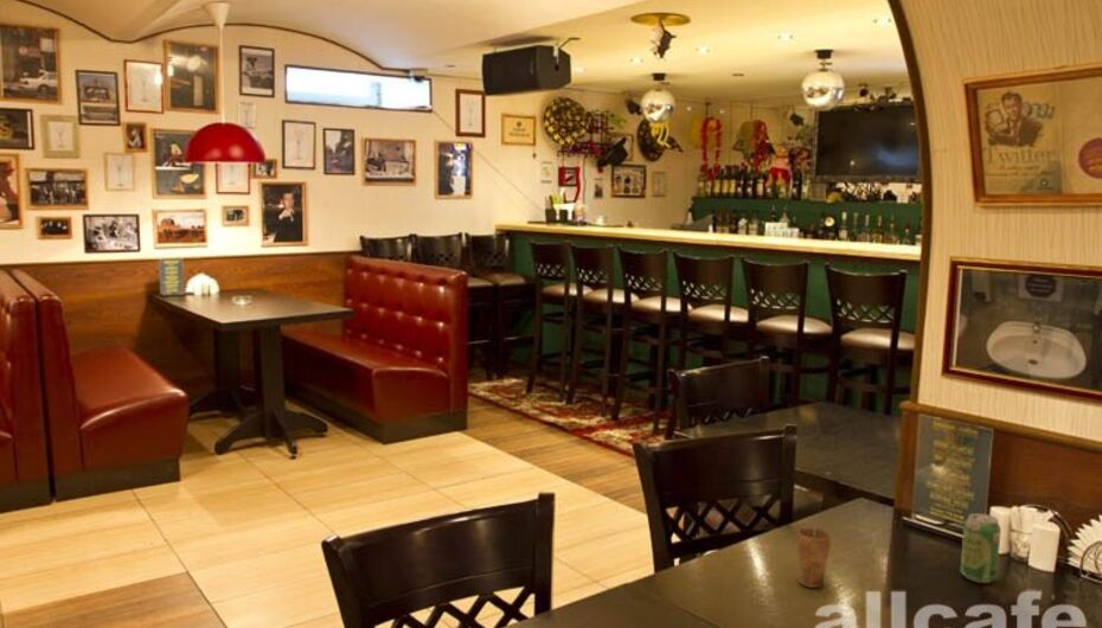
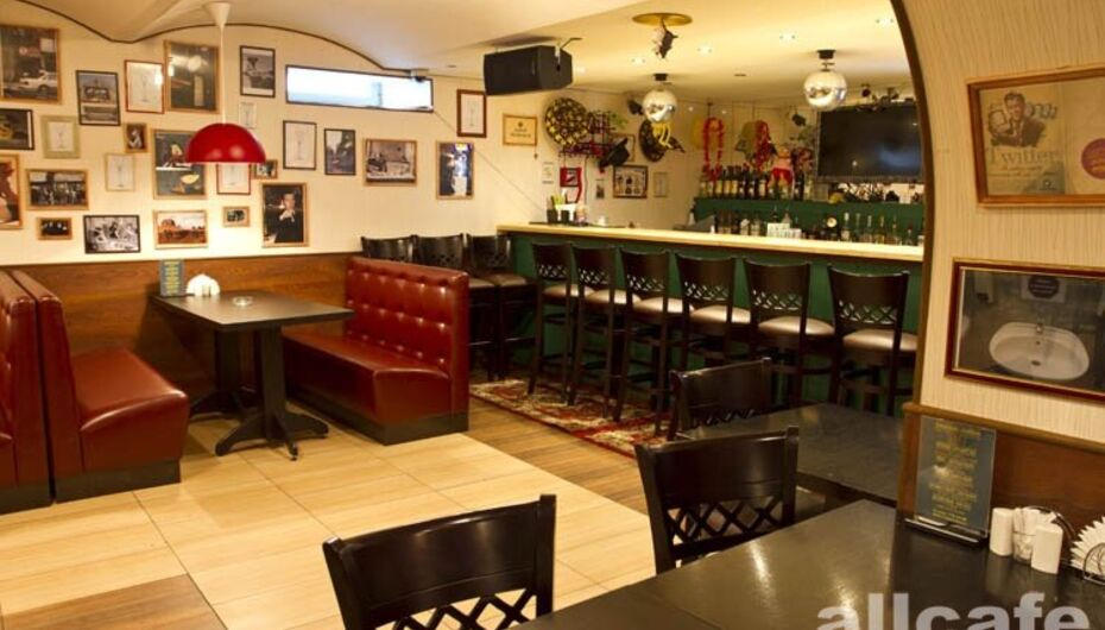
- beverage can (980, 546)
- cup (813, 551)
